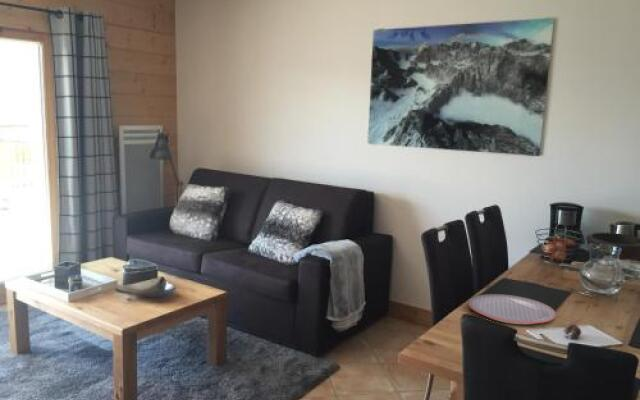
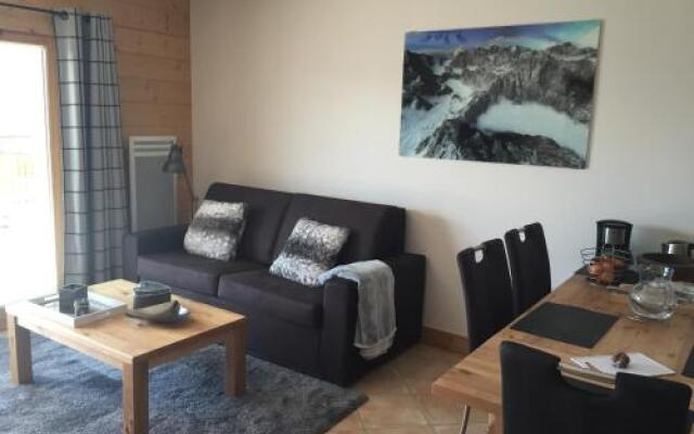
- plate (510, 310)
